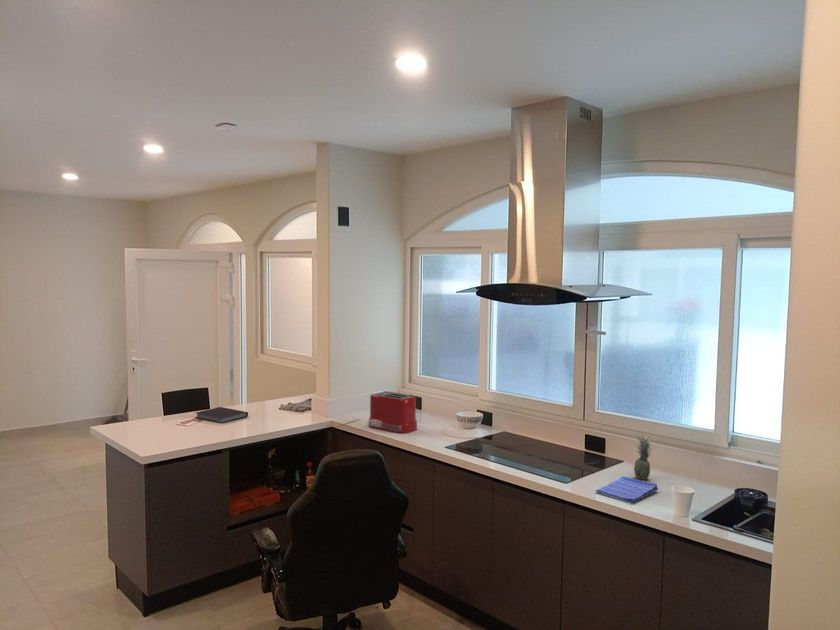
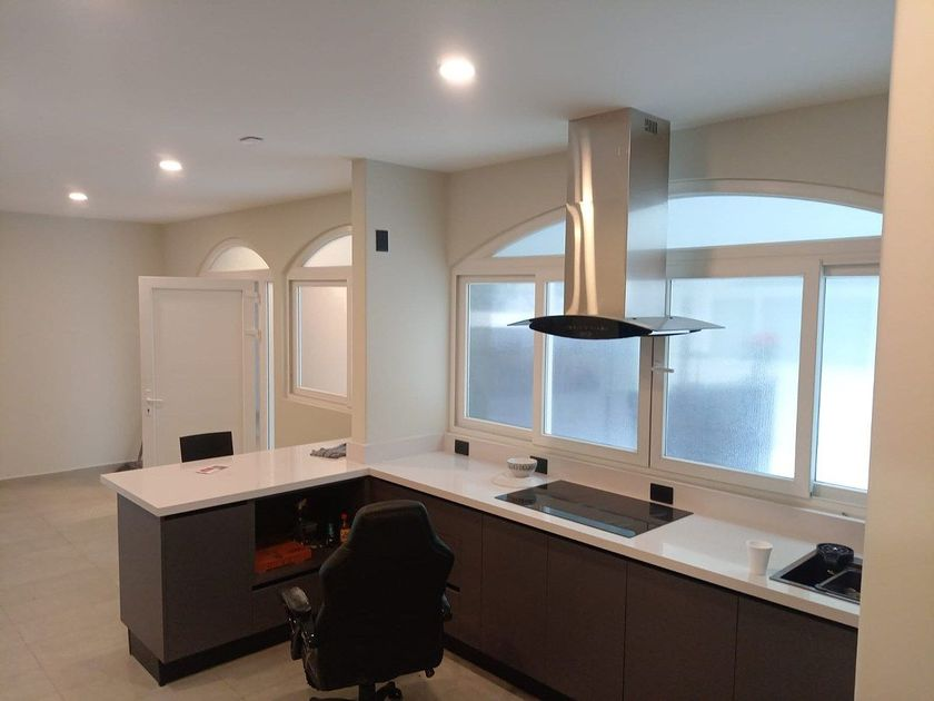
- fruit (643, 456)
- toaster (392, 411)
- dish towel (627, 488)
- notebook (221, 414)
